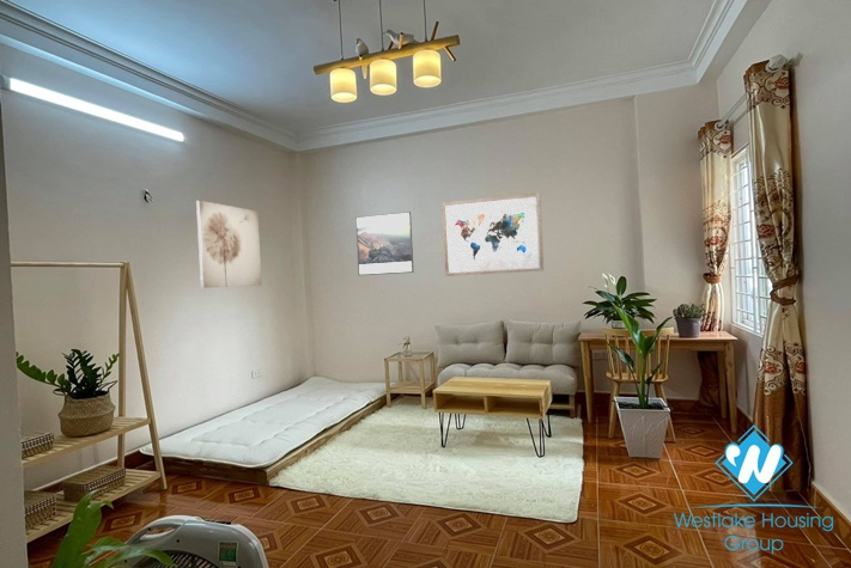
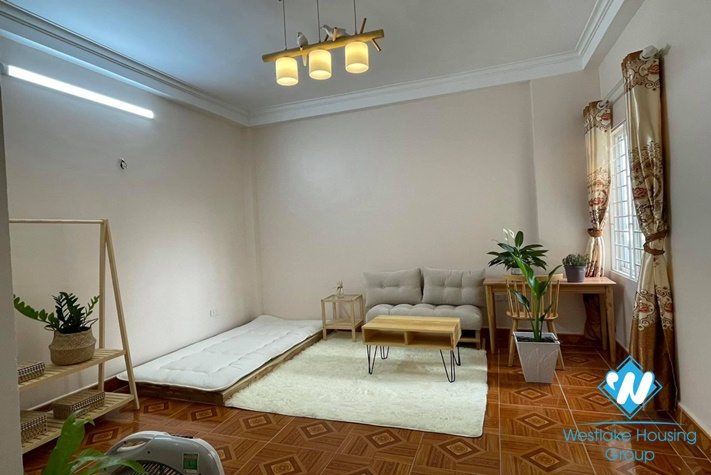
- wall art (231, 246)
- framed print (383, 244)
- wall art (491, 236)
